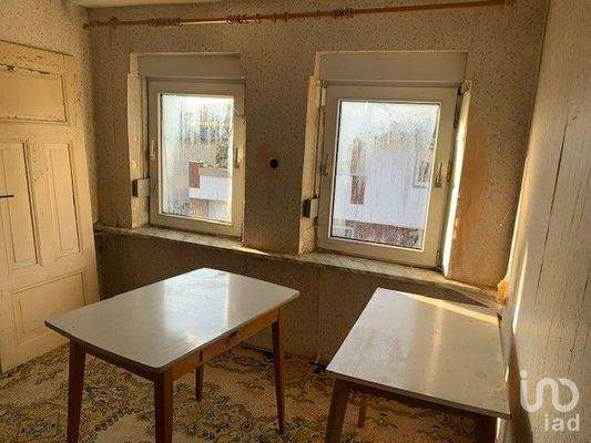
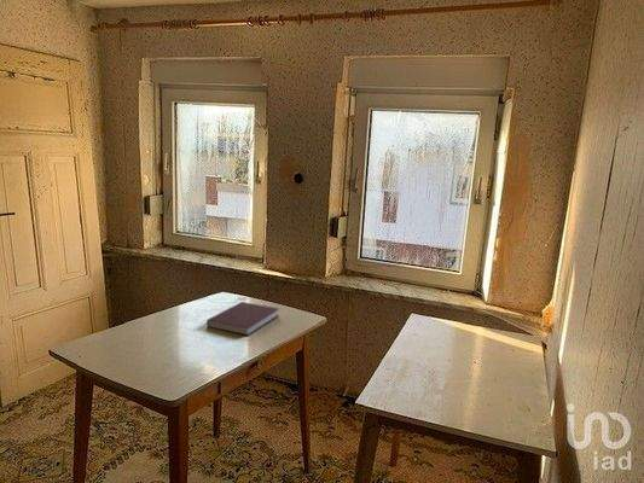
+ notebook (244, 316)
